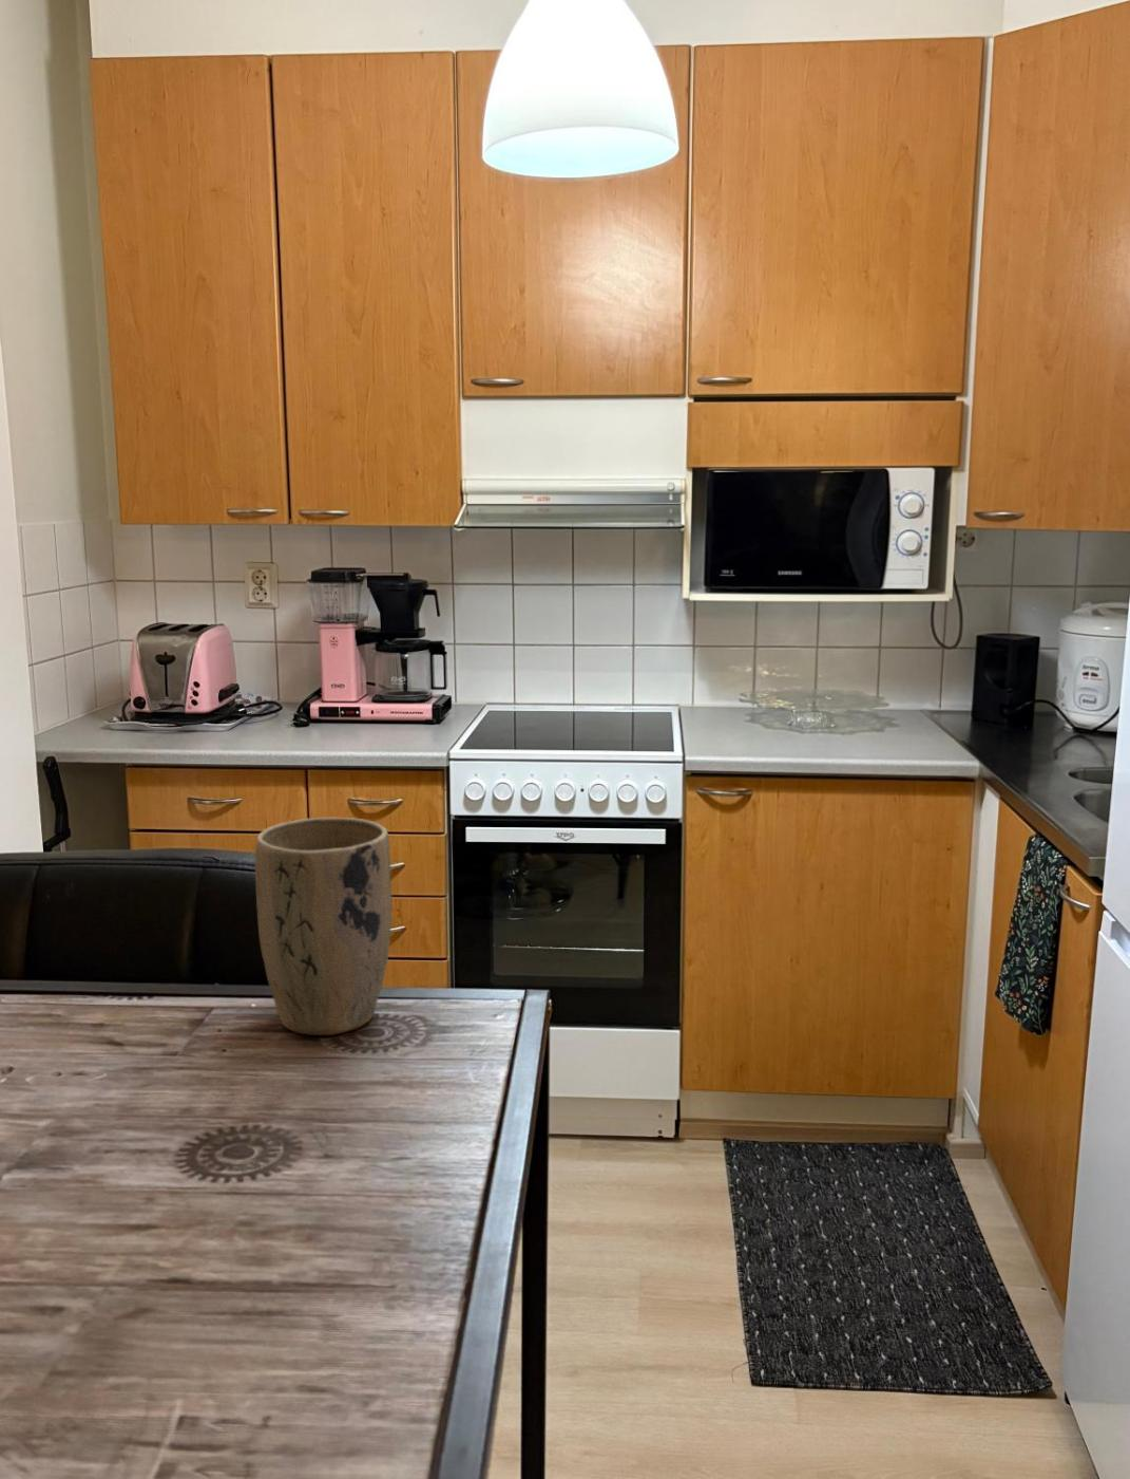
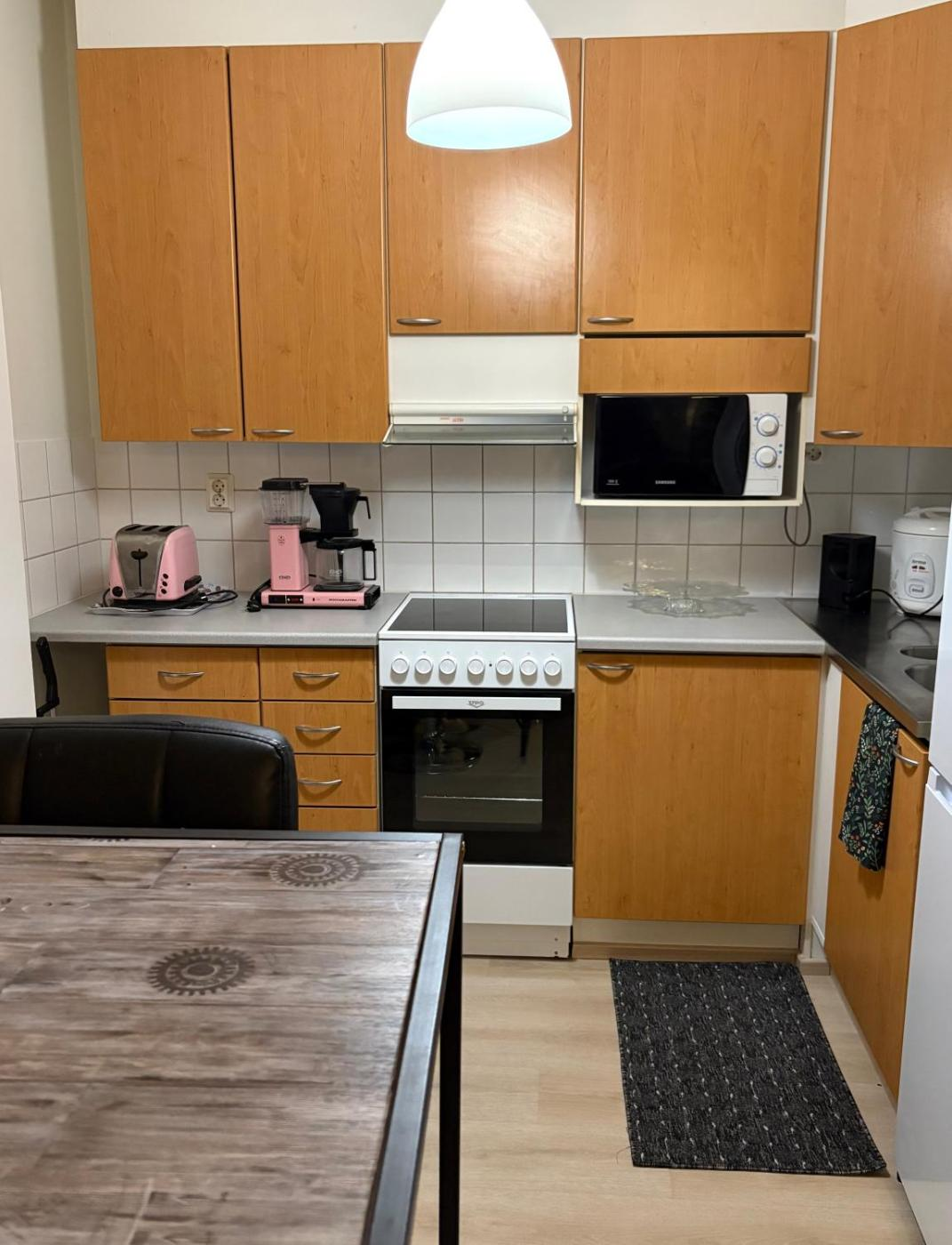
- plant pot (325, 925)
